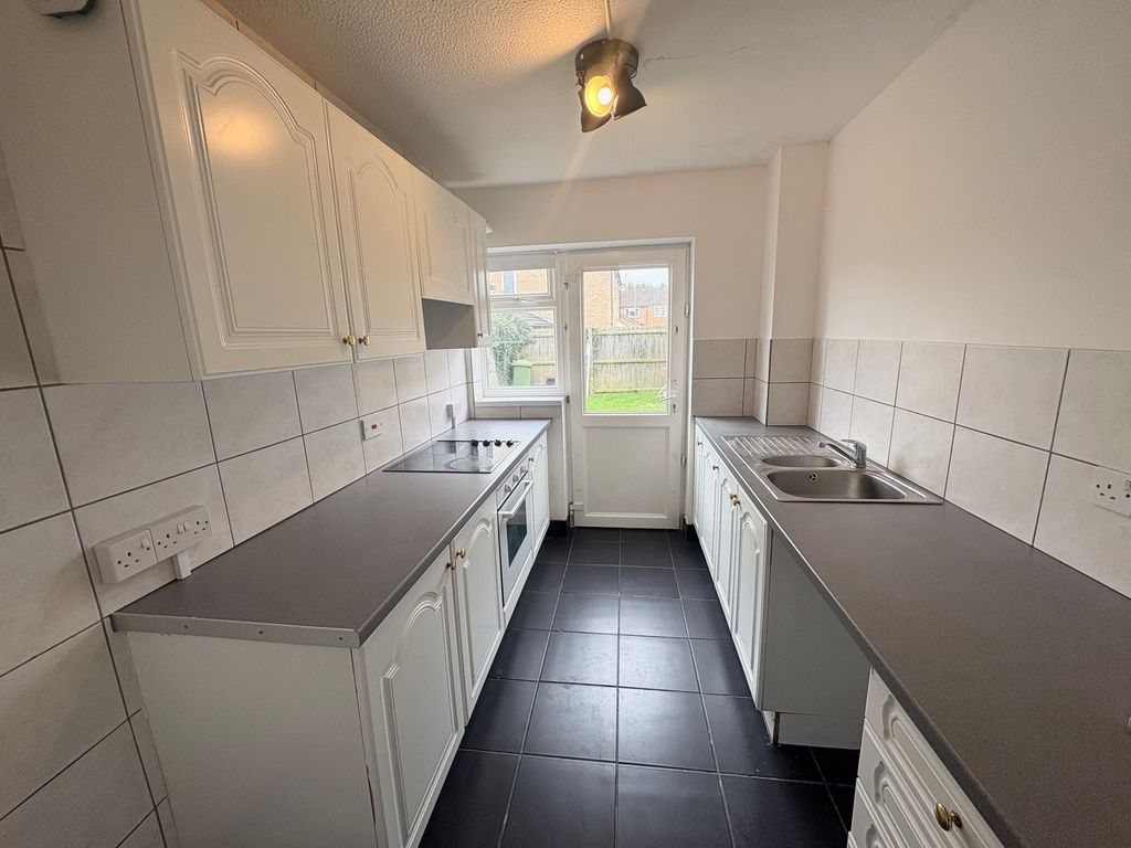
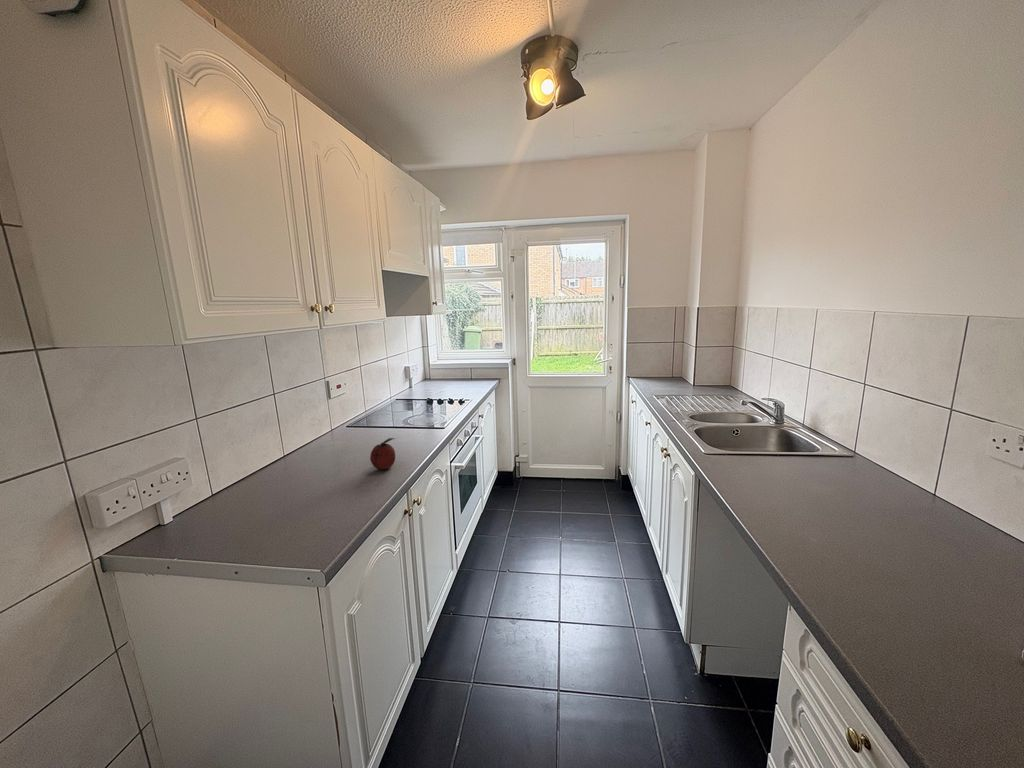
+ fruit (384, 453)
